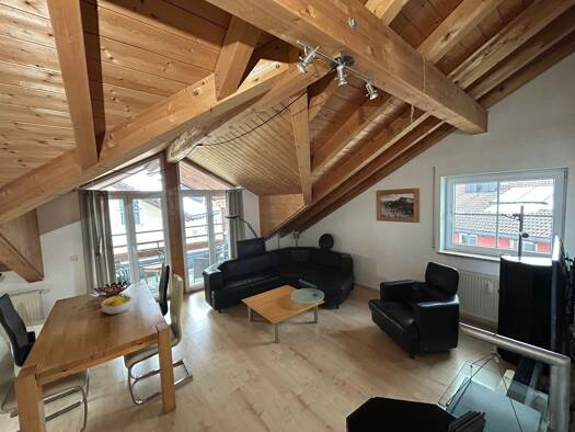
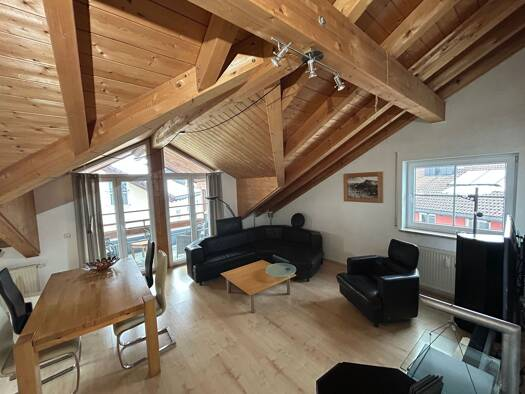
- fruit bowl (117, 303)
